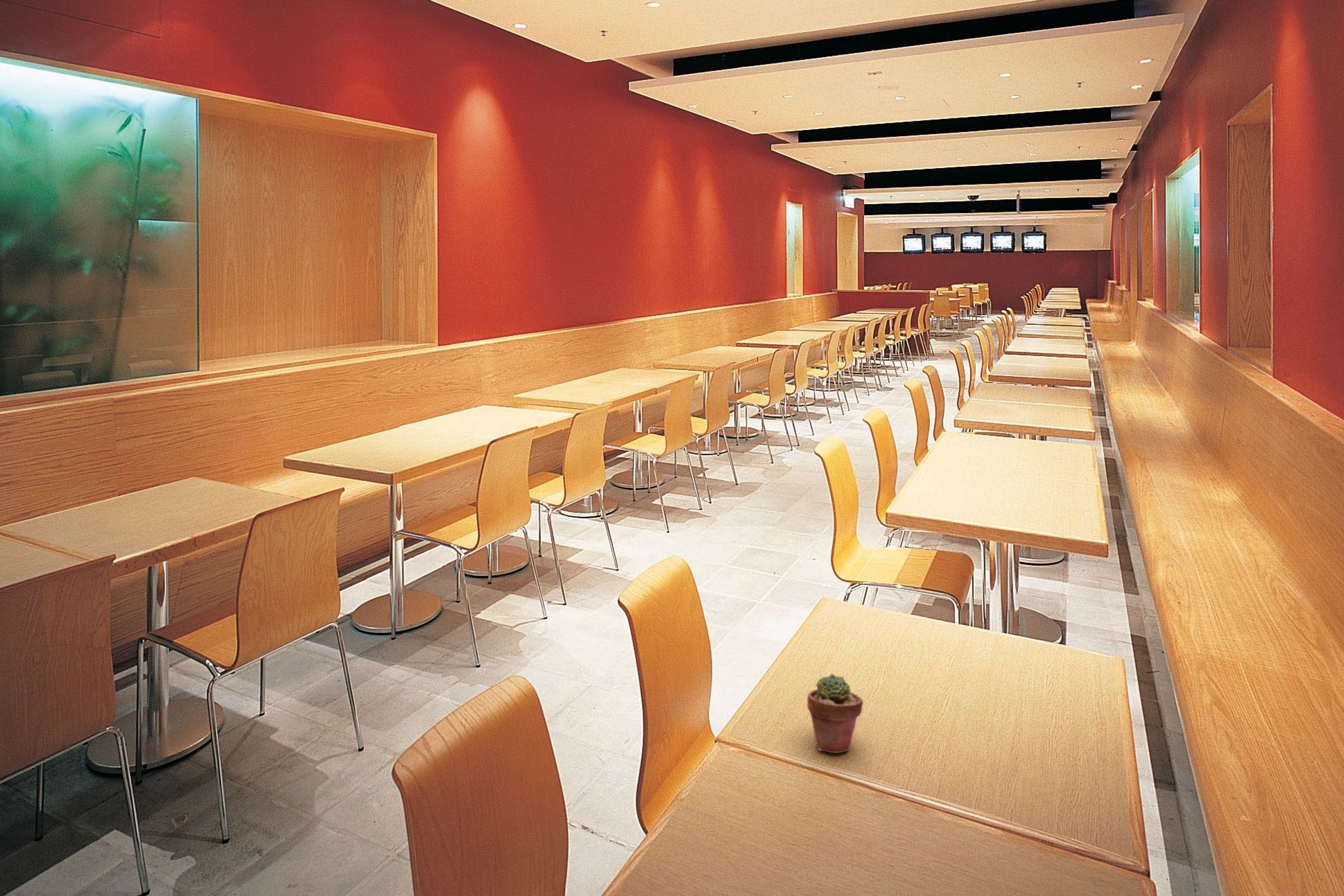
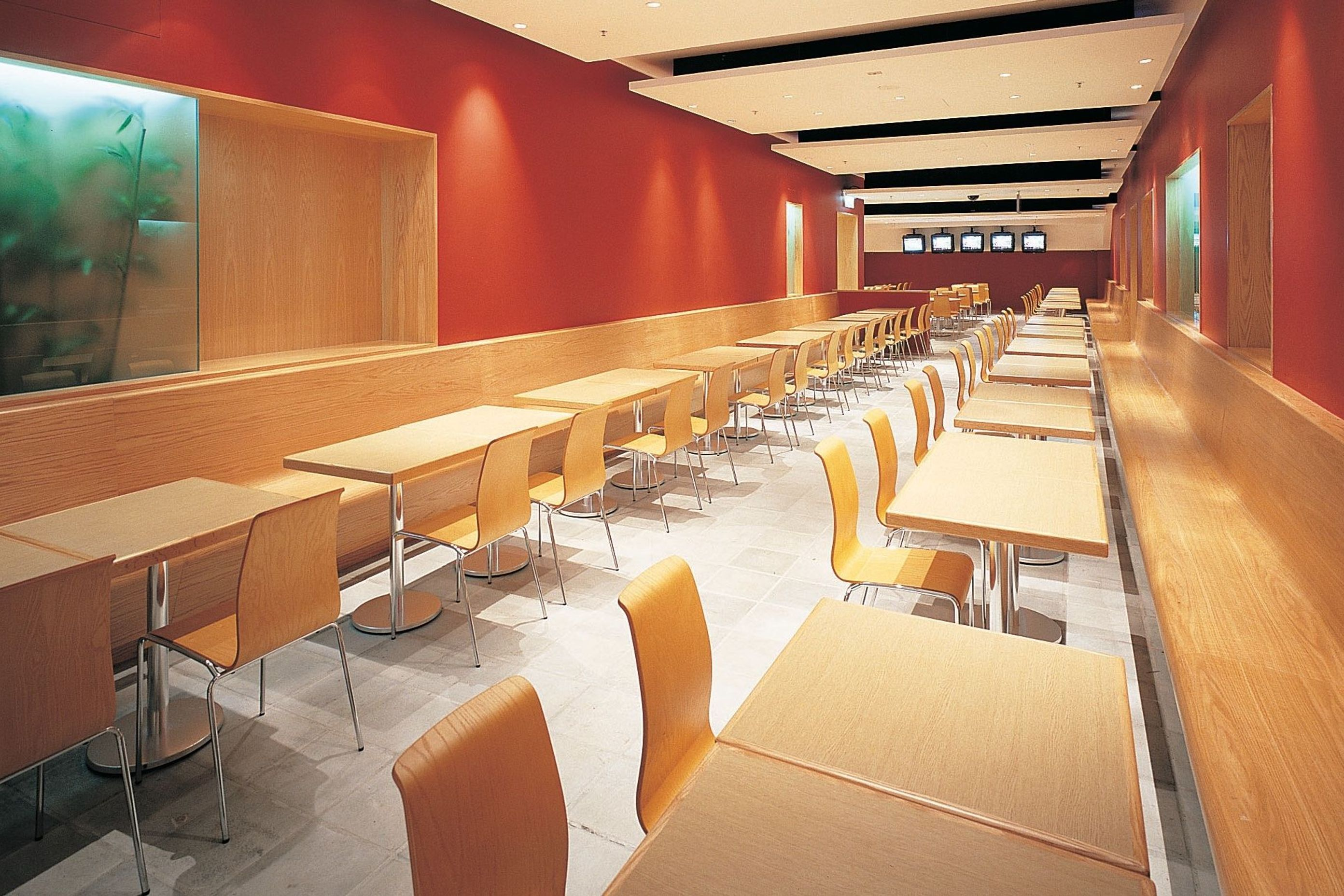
- potted succulent (834, 711)
